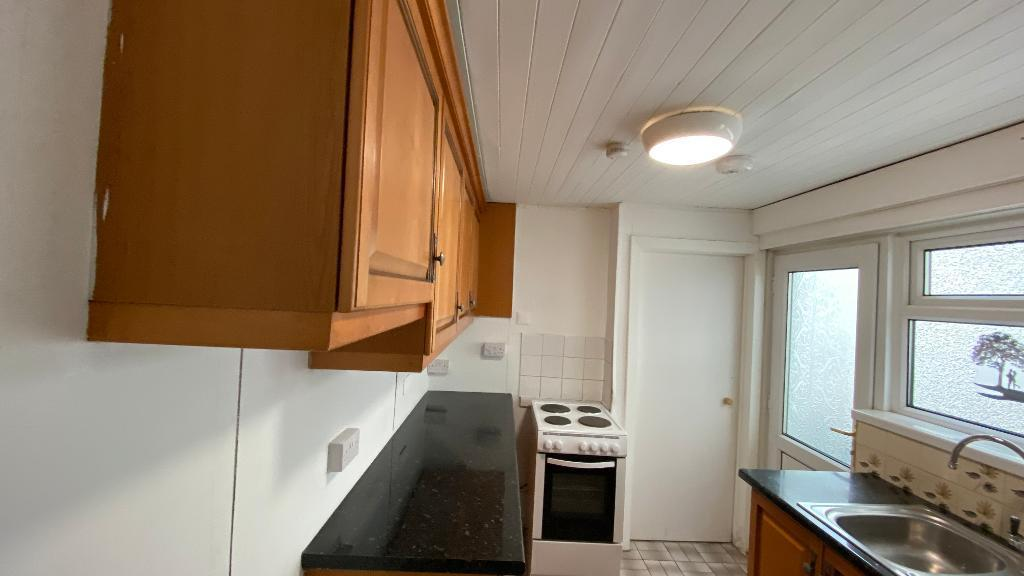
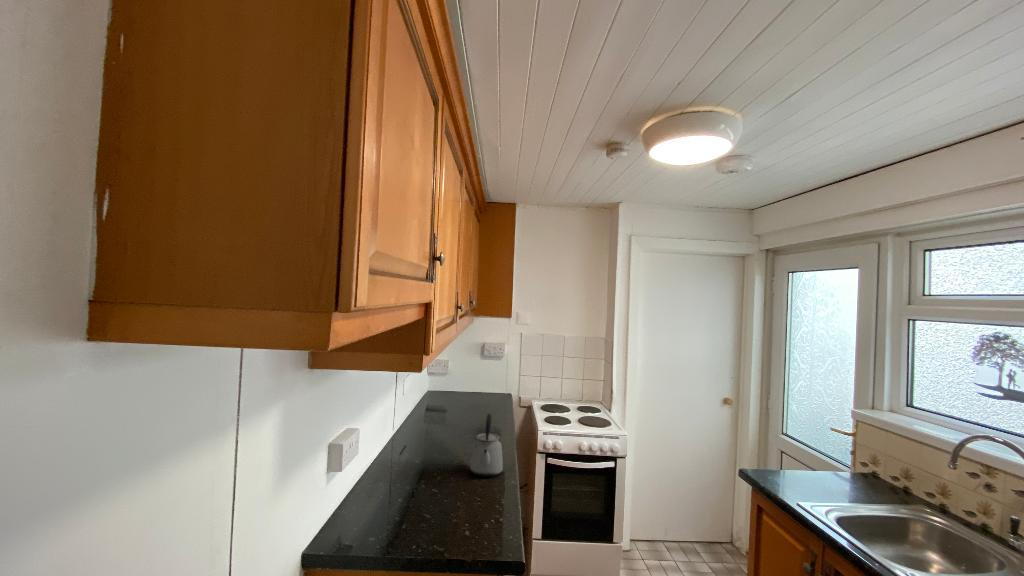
+ kettle (487, 446)
